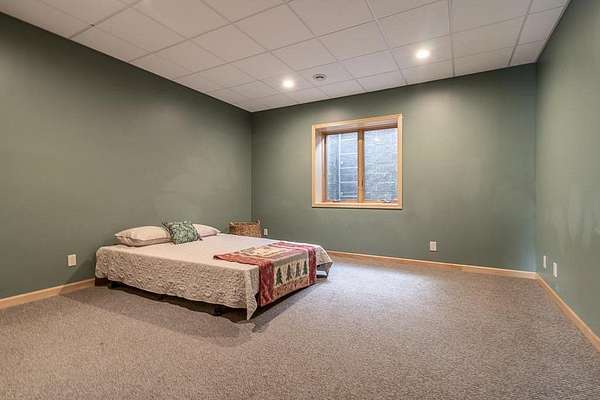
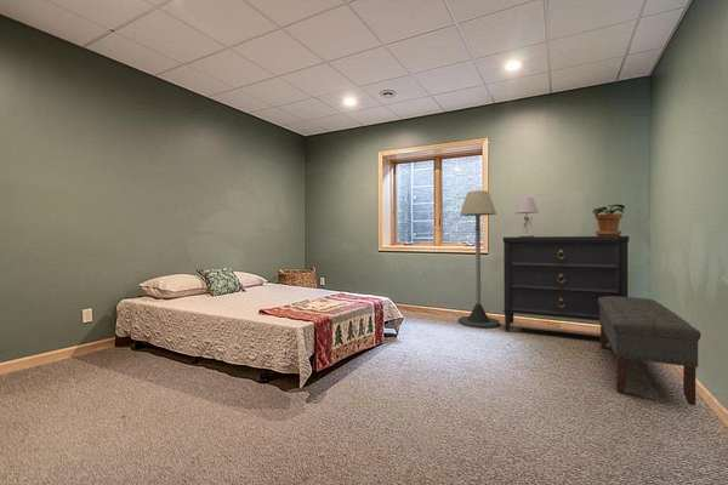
+ table lamp (525, 217)
+ potted plant (604, 219)
+ dresser (561, 284)
+ bench (638, 338)
+ floor lamp (478, 257)
